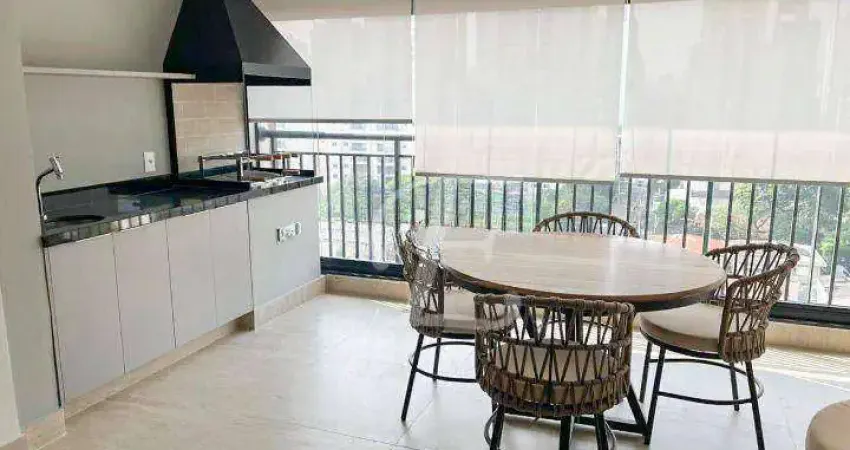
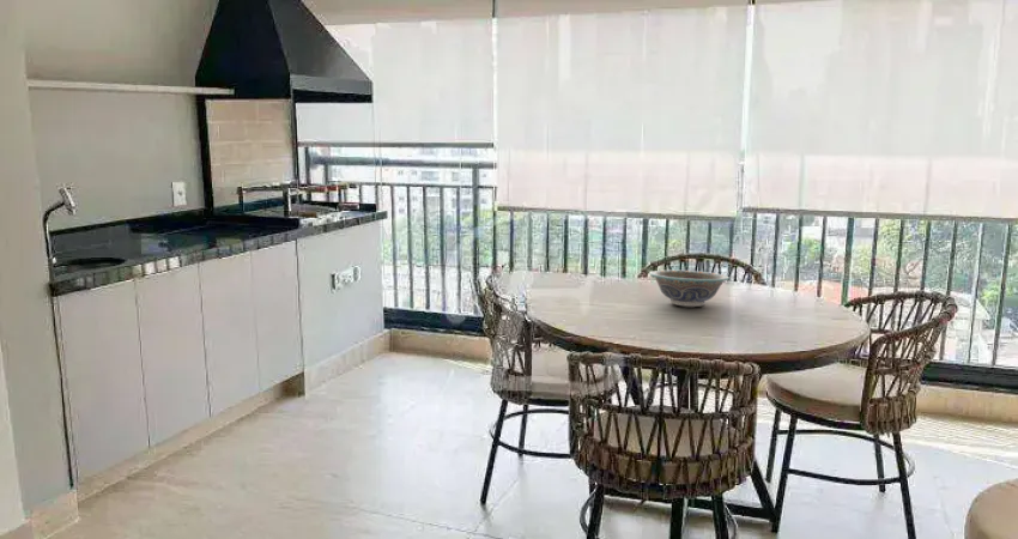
+ decorative bowl (687, 287)
